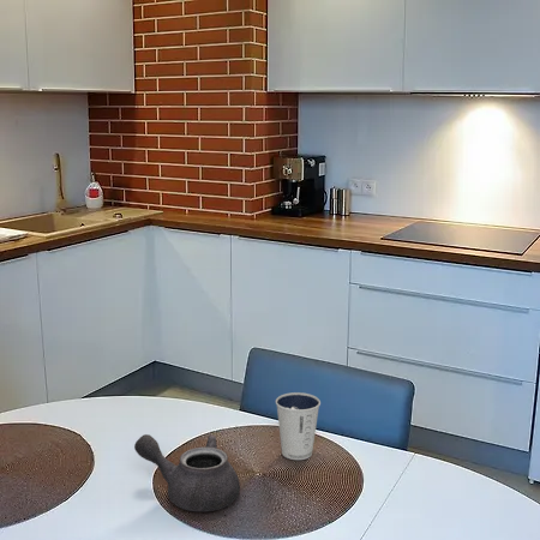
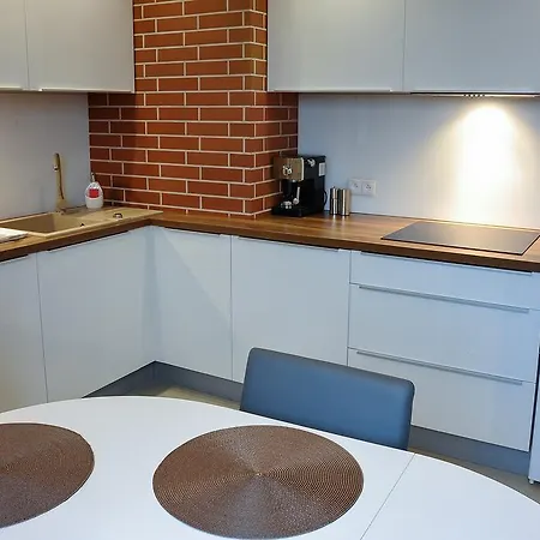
- dixie cup (296, 427)
- teapot (187, 466)
